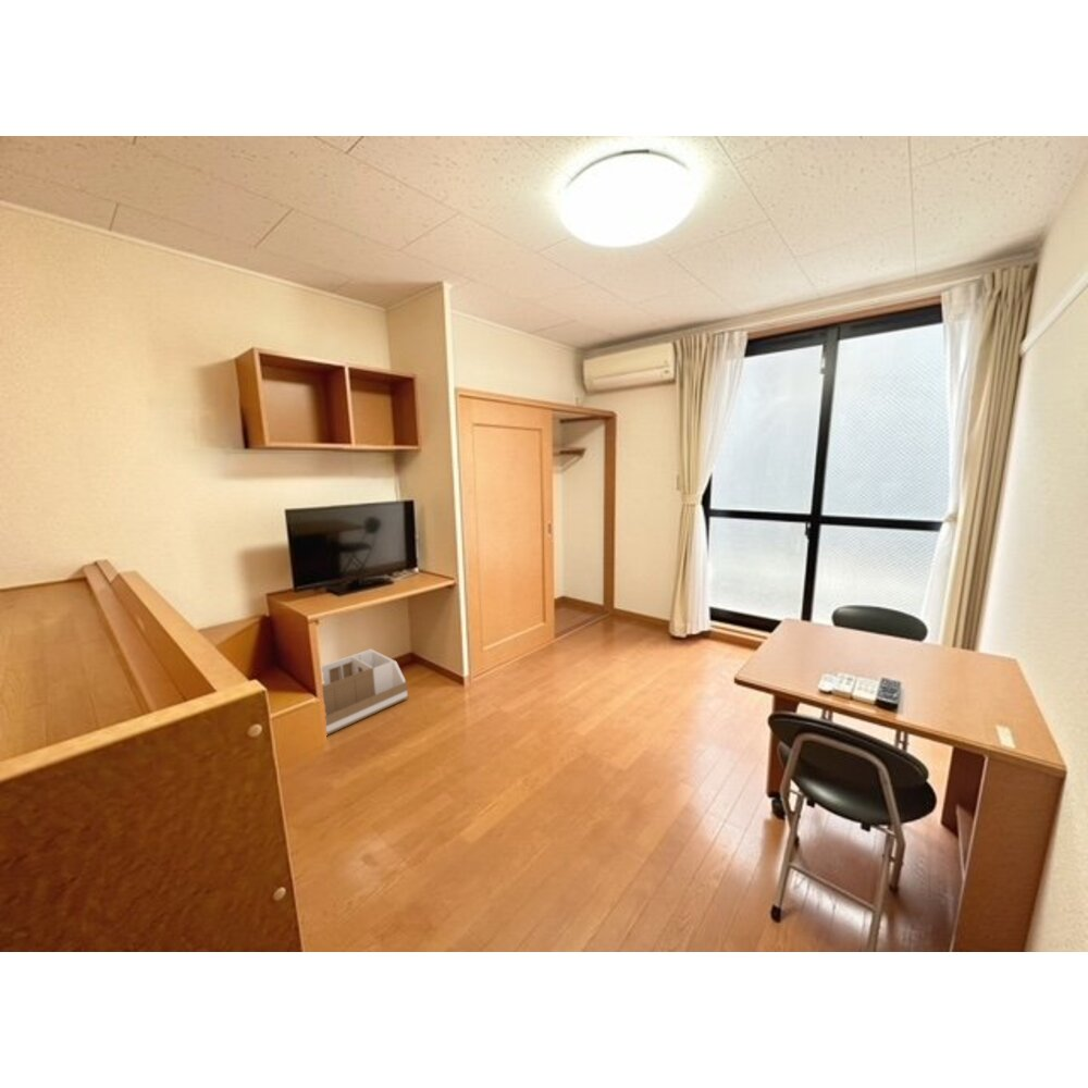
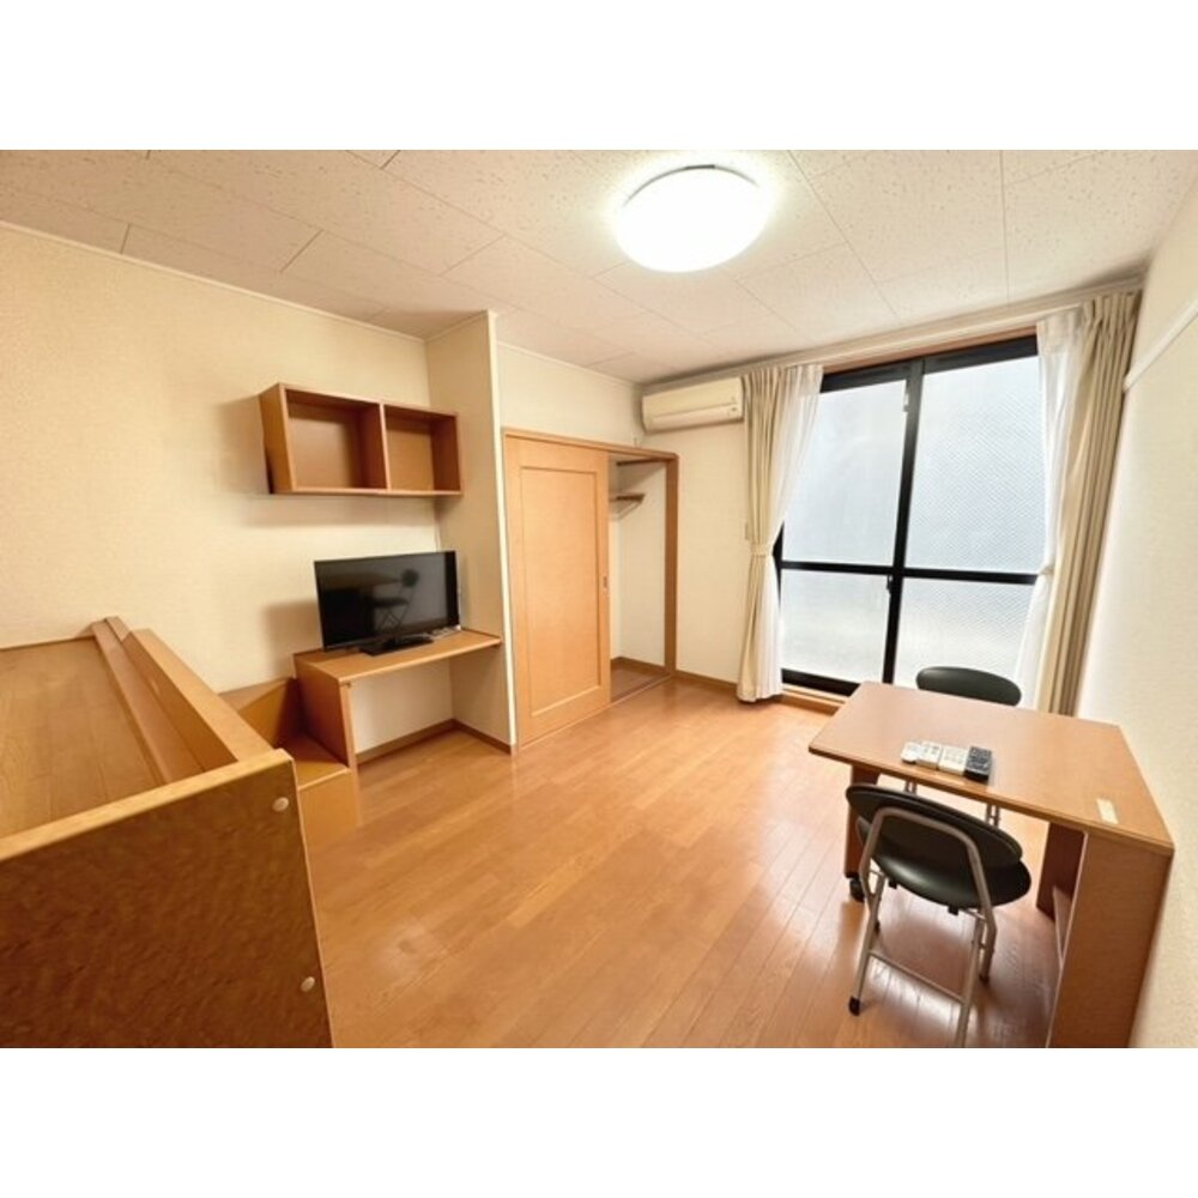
- storage bin (346, 689)
